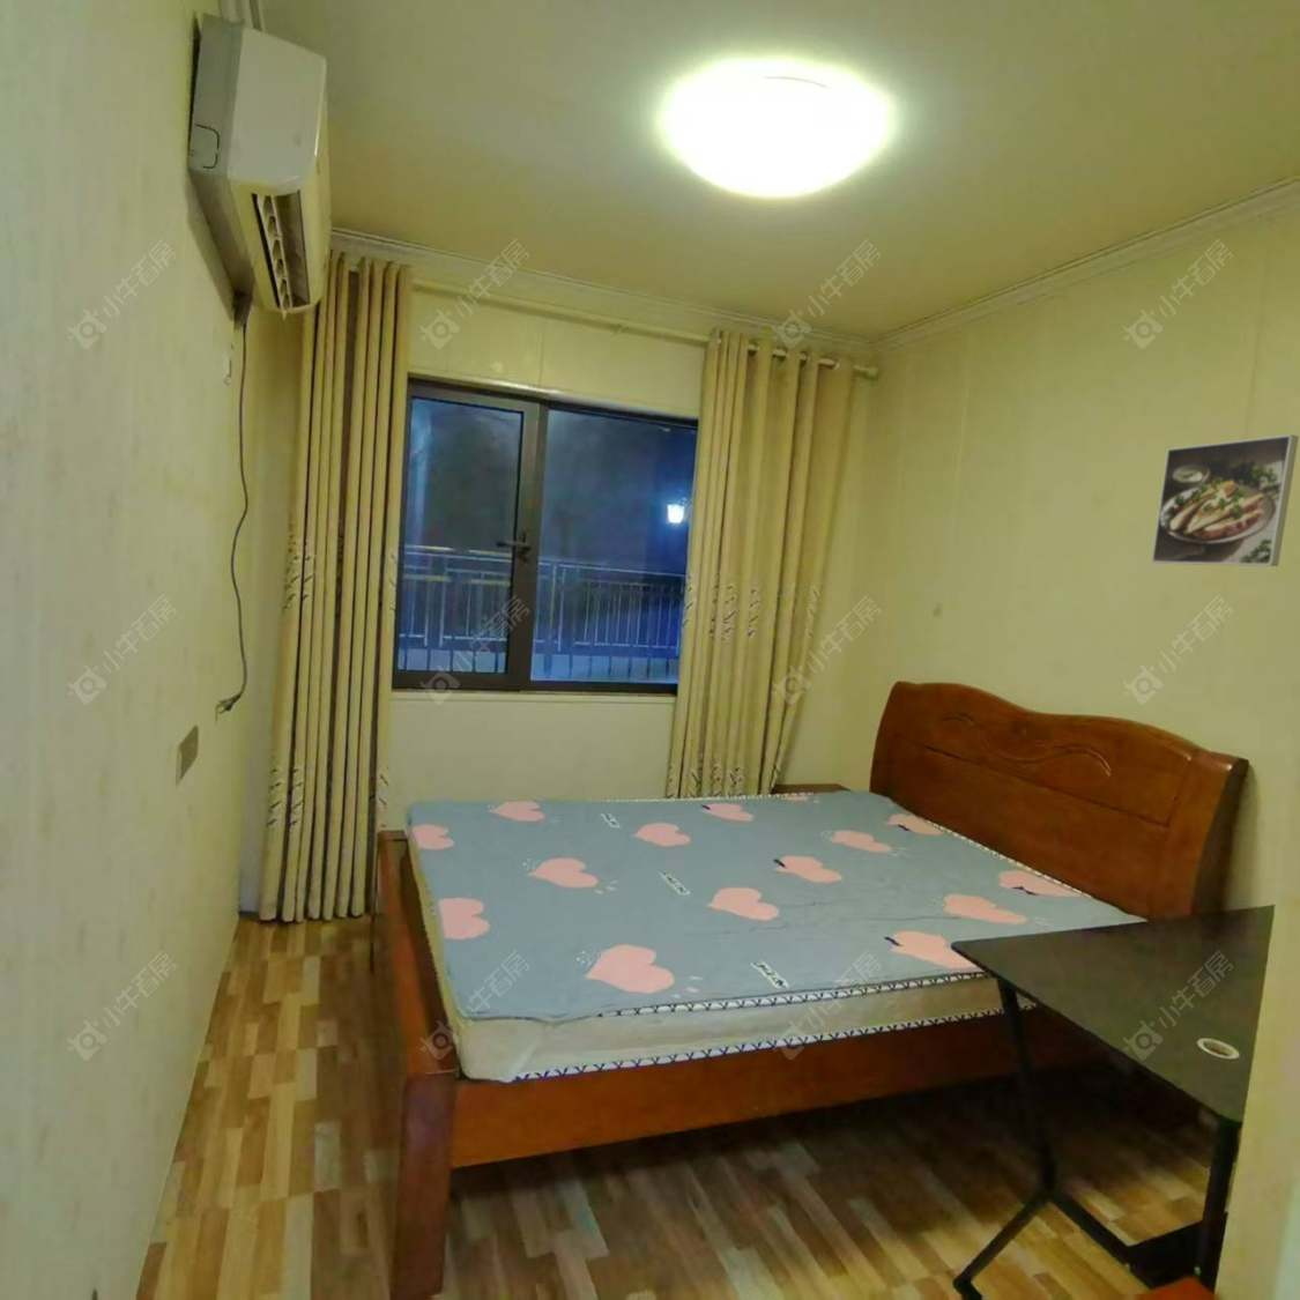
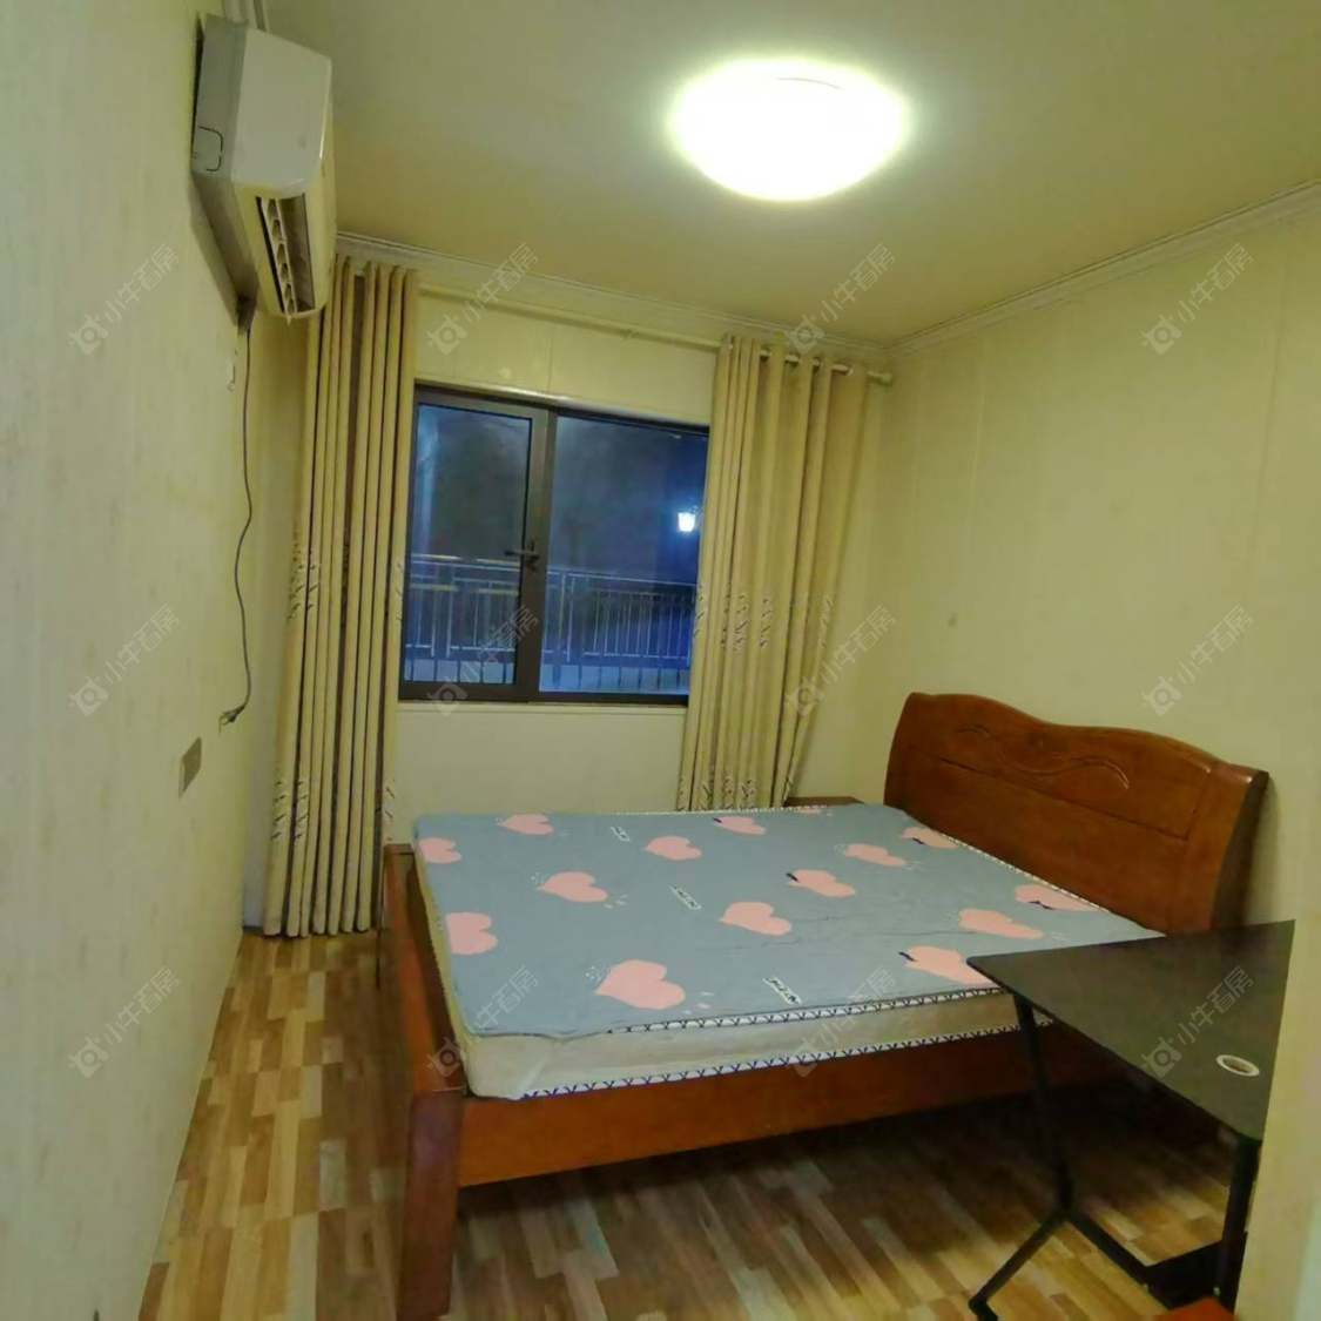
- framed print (1219, 504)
